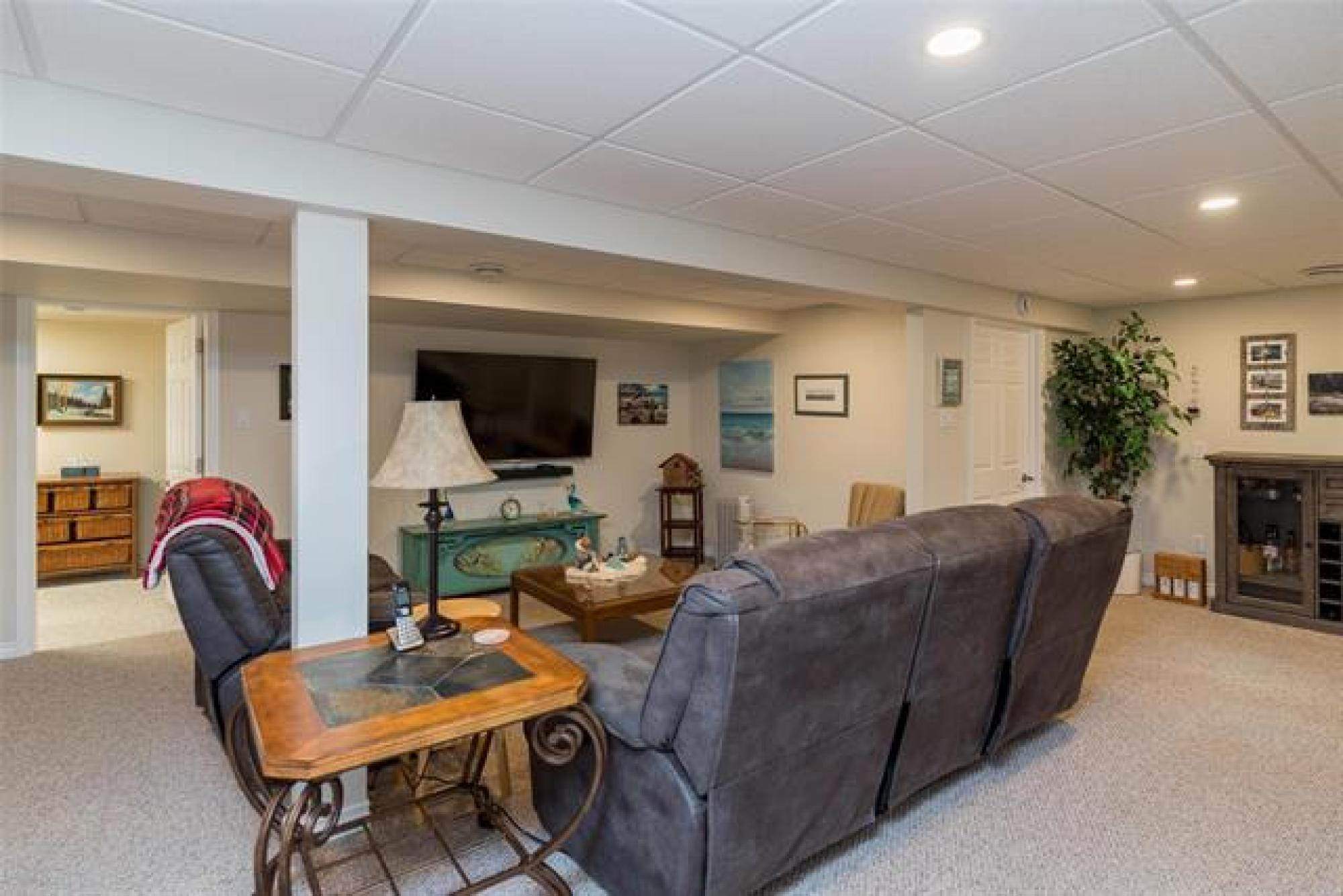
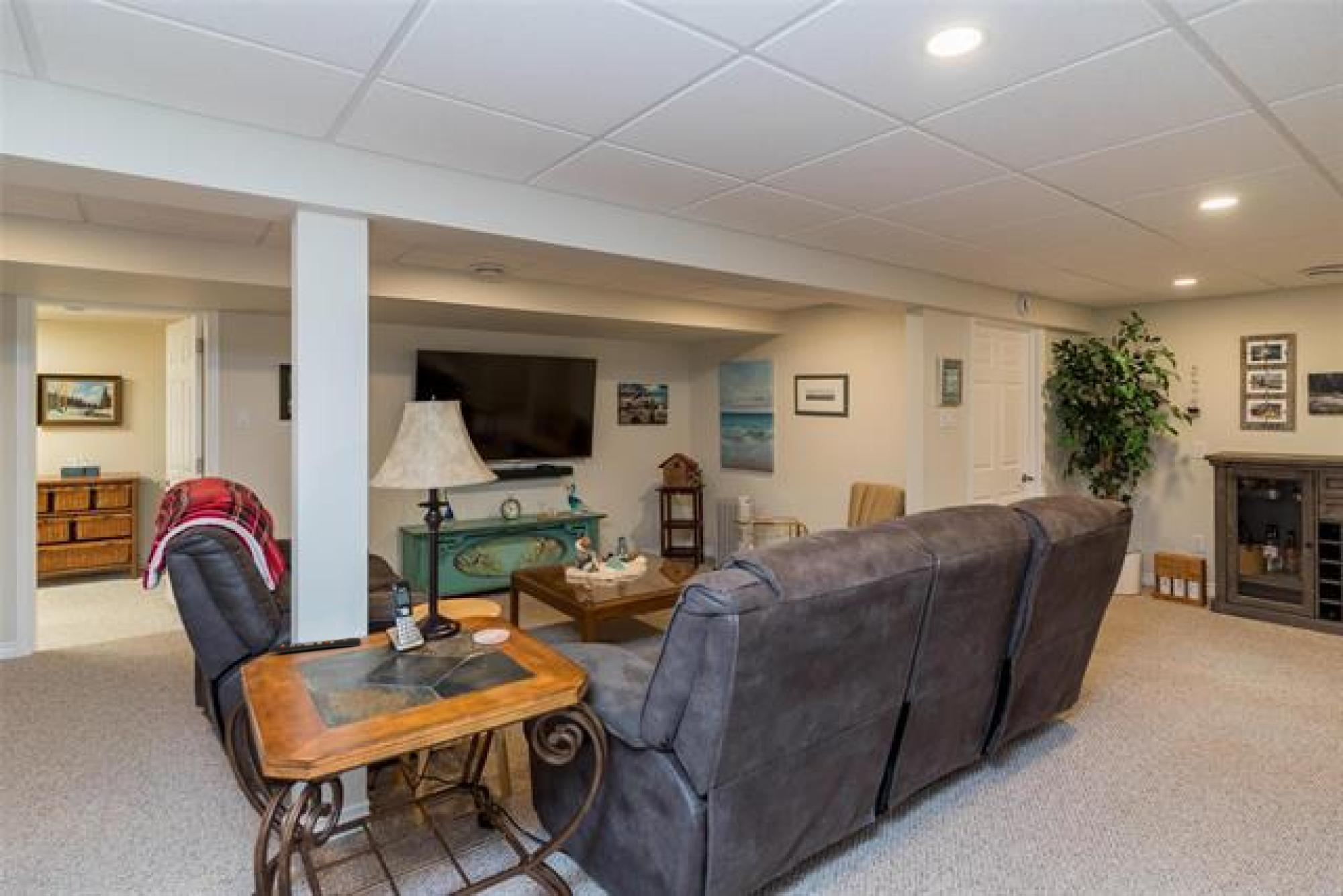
+ remote control (319, 645)
